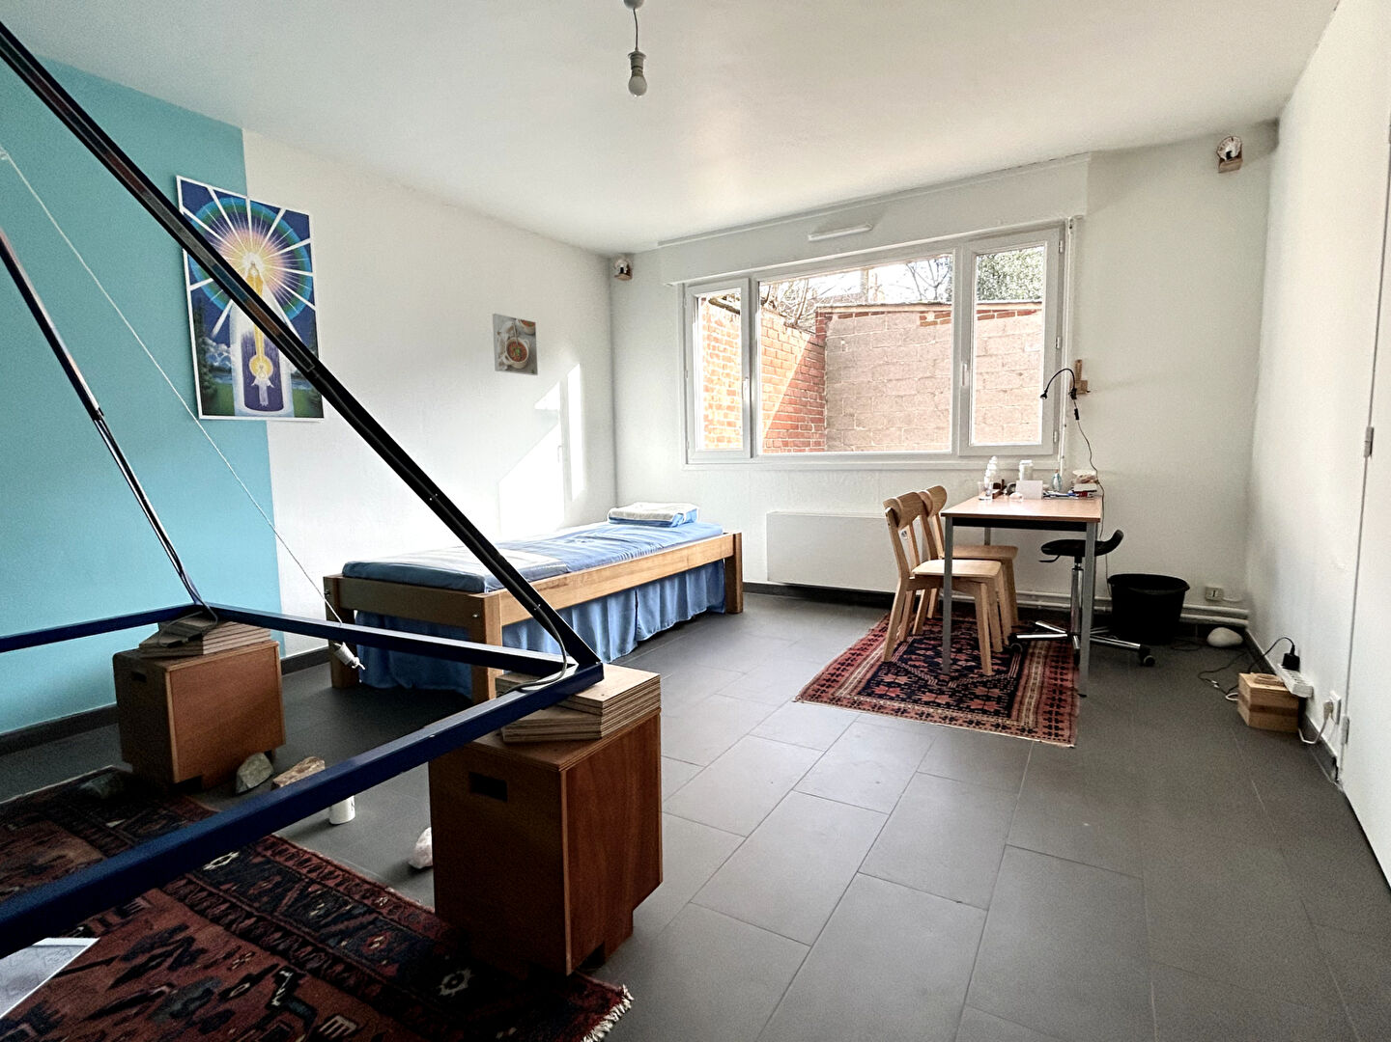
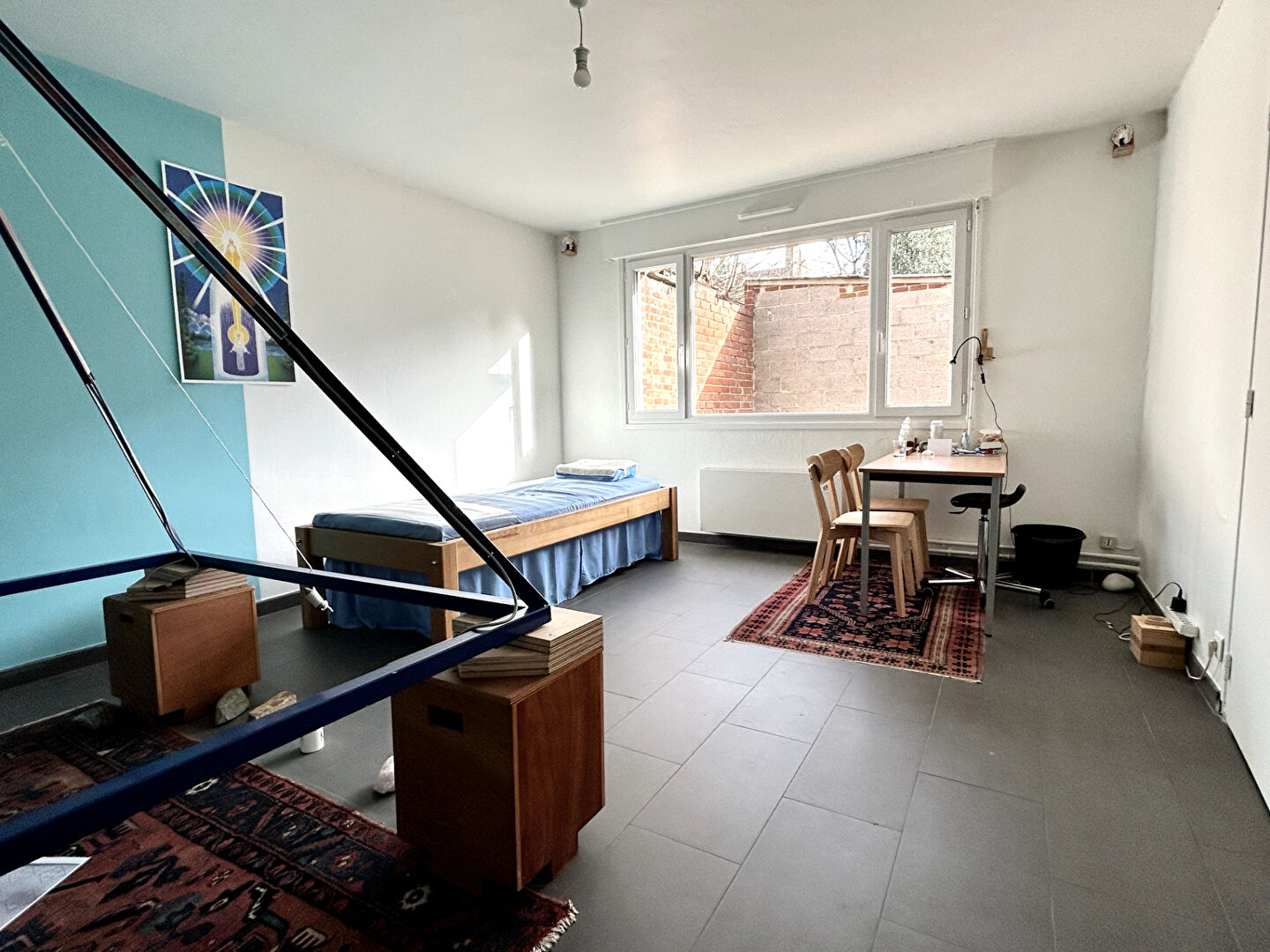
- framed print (516, 346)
